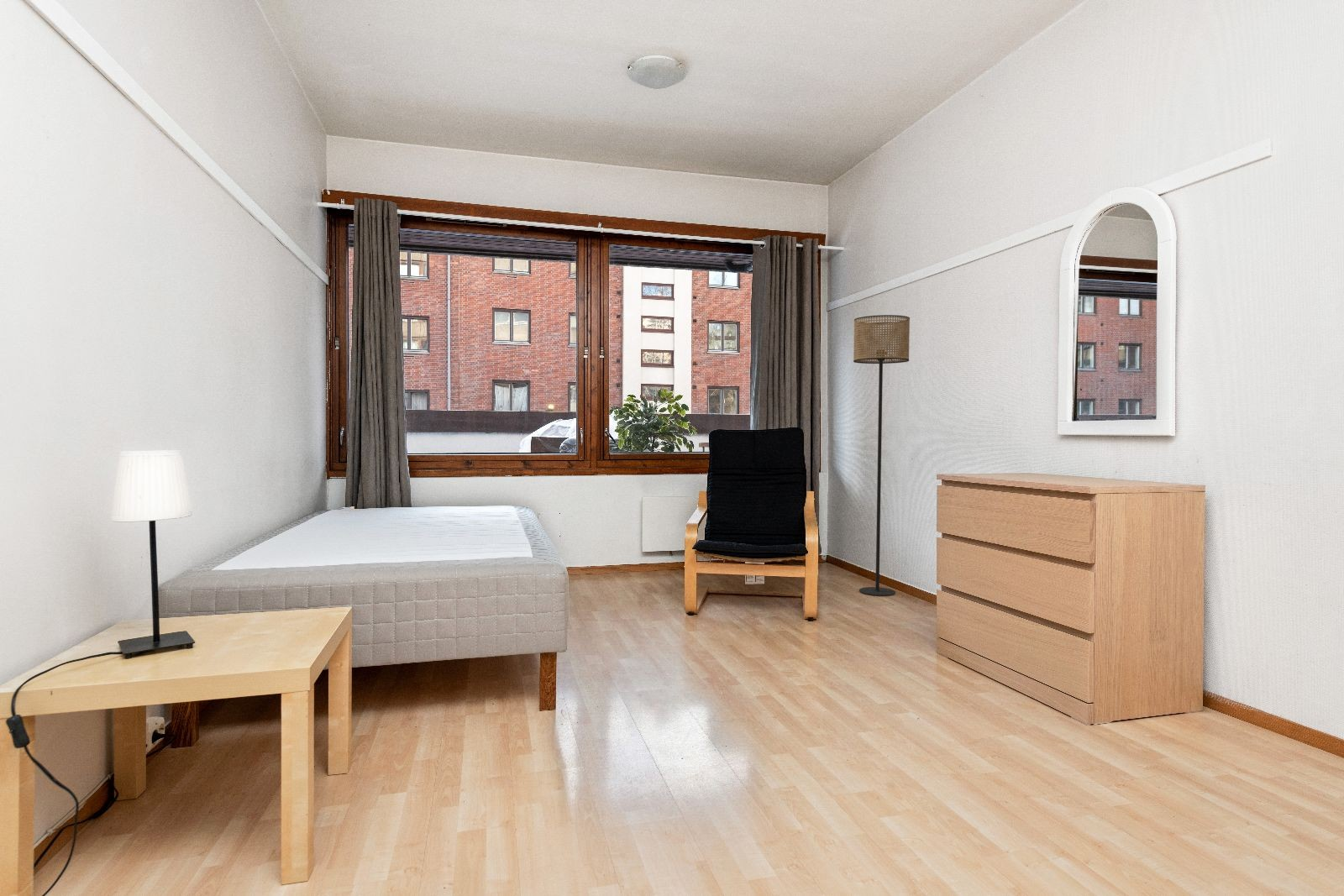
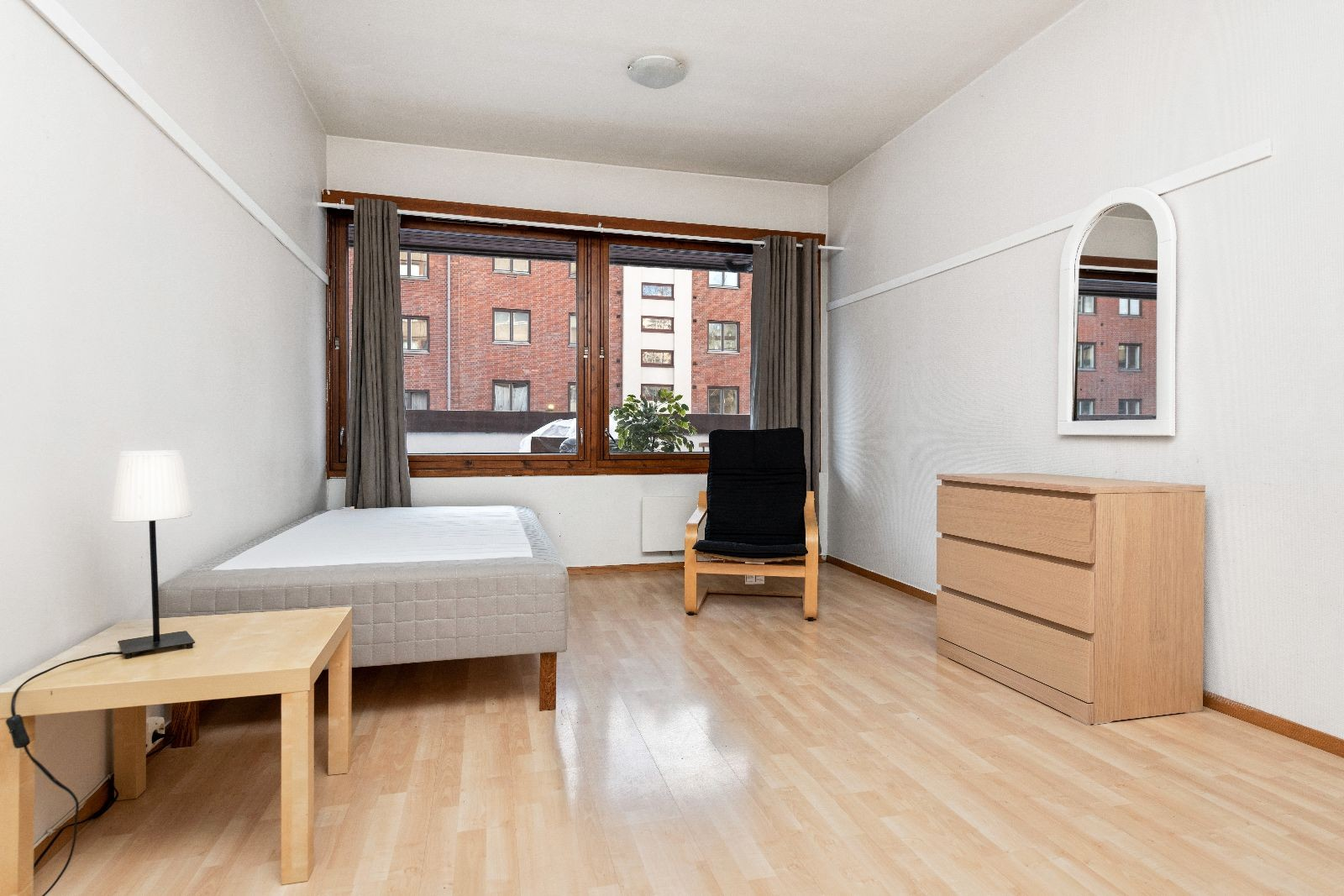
- floor lamp (879, 456)
